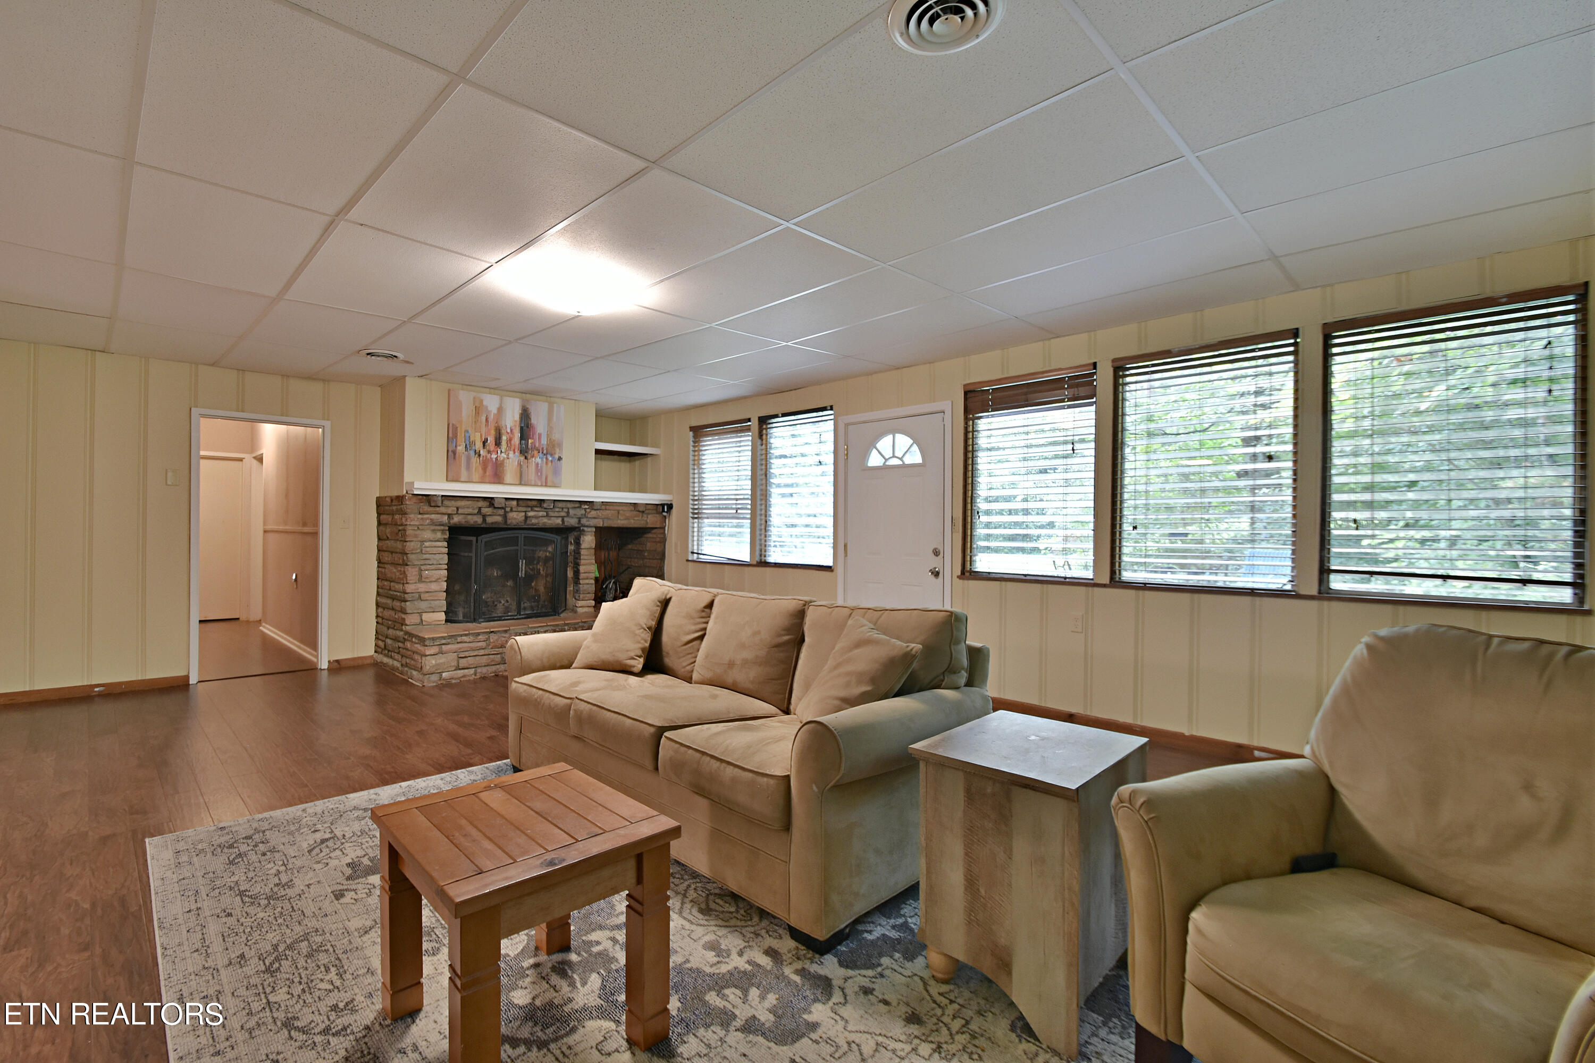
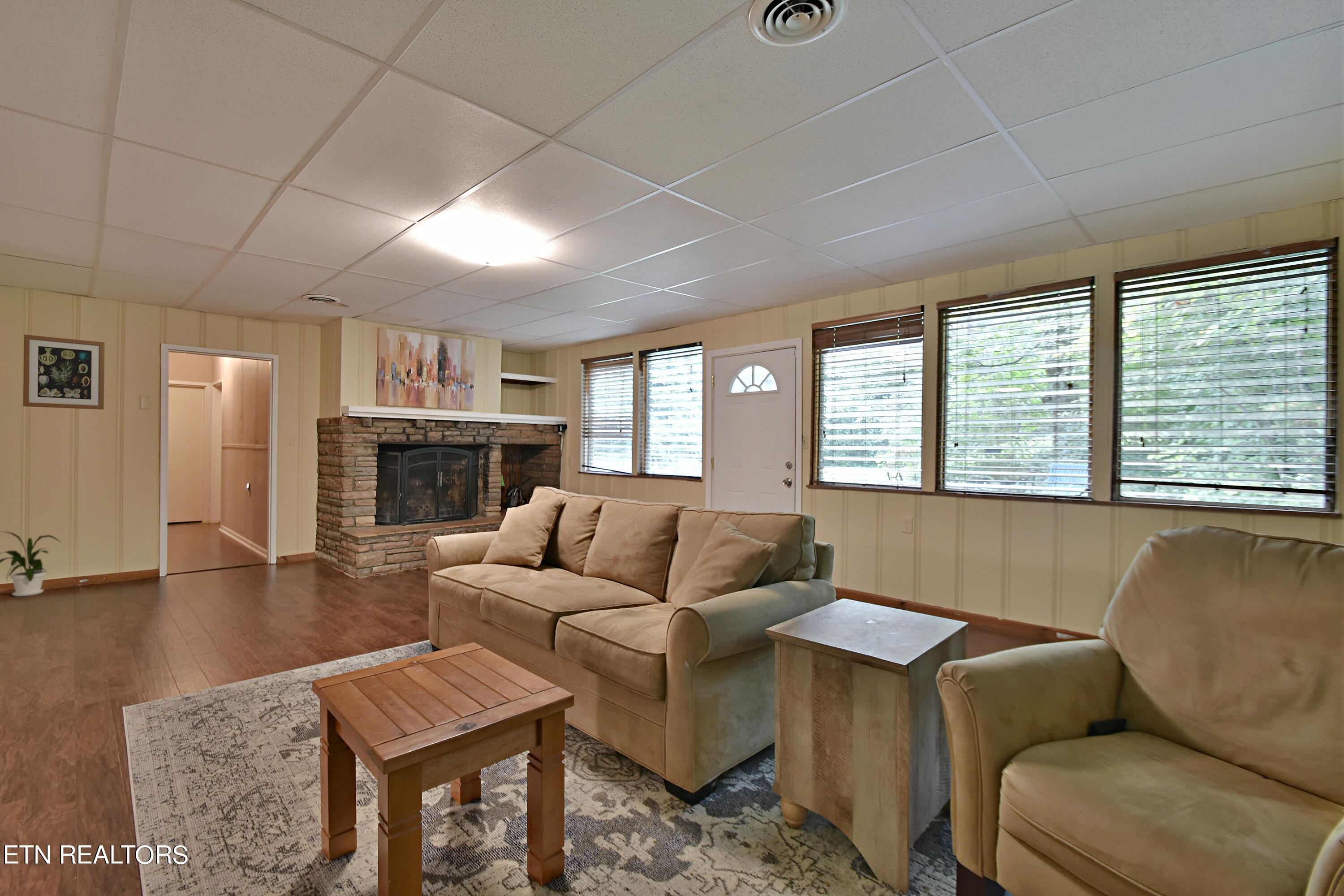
+ house plant (26, 562)
+ wall art (65, 373)
